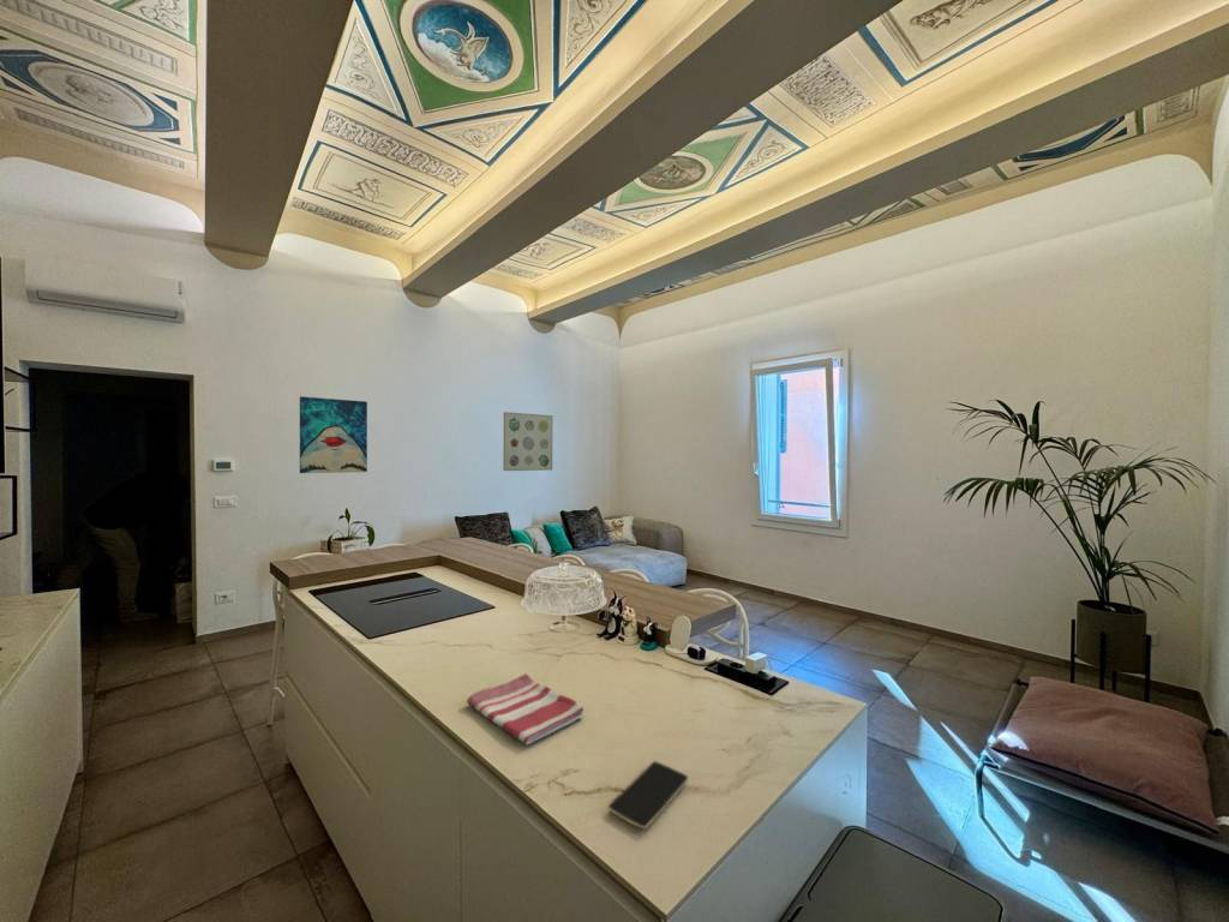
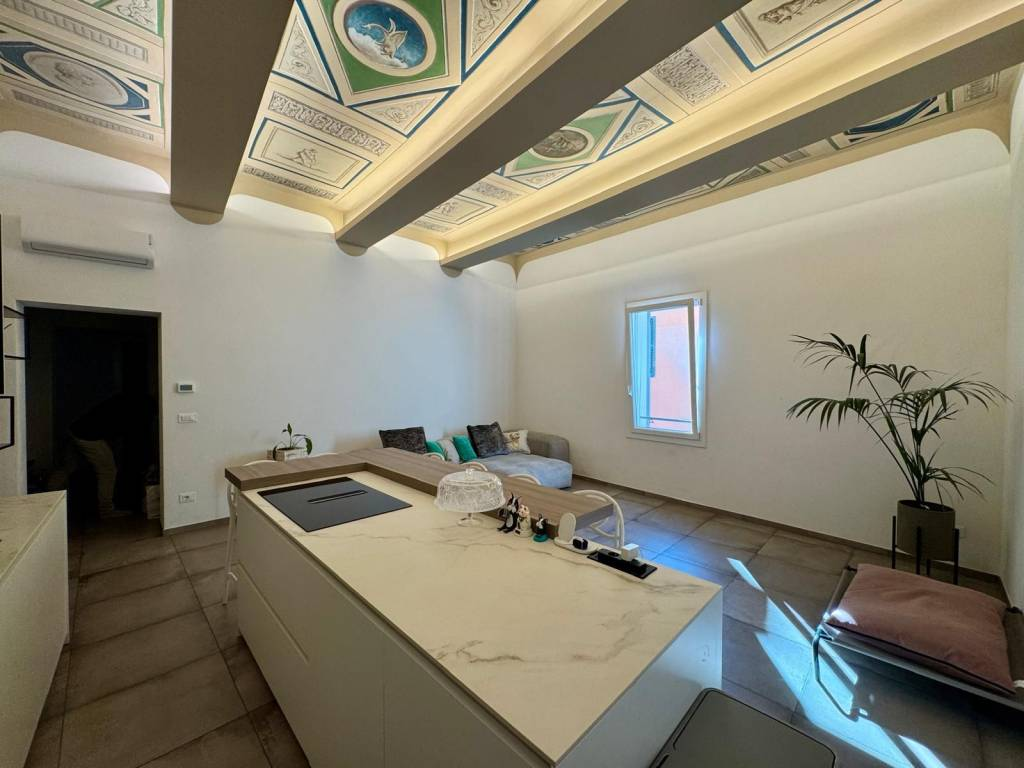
- wall art (334, 436)
- smartphone (649, 792)
- wall art (528, 442)
- dish towel (524, 705)
